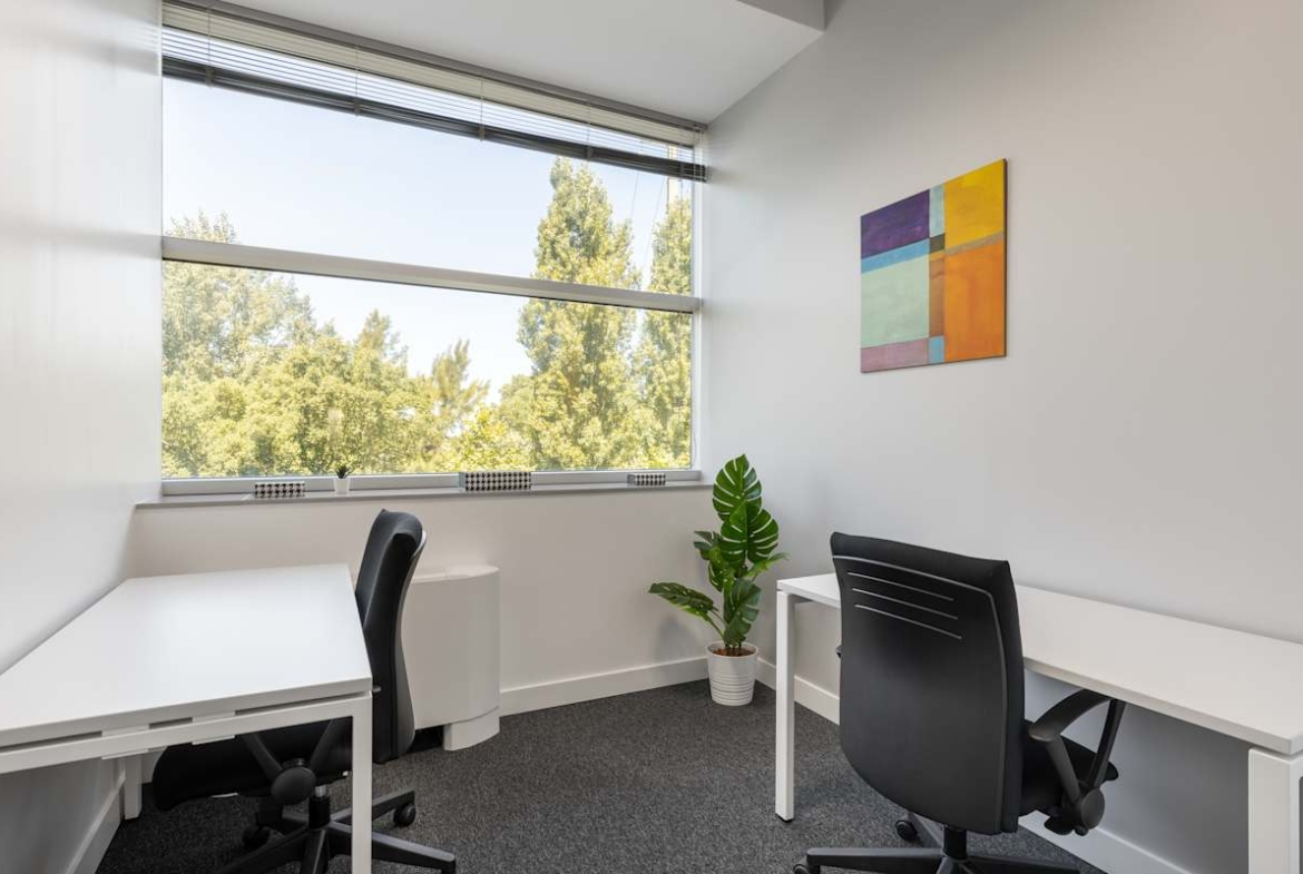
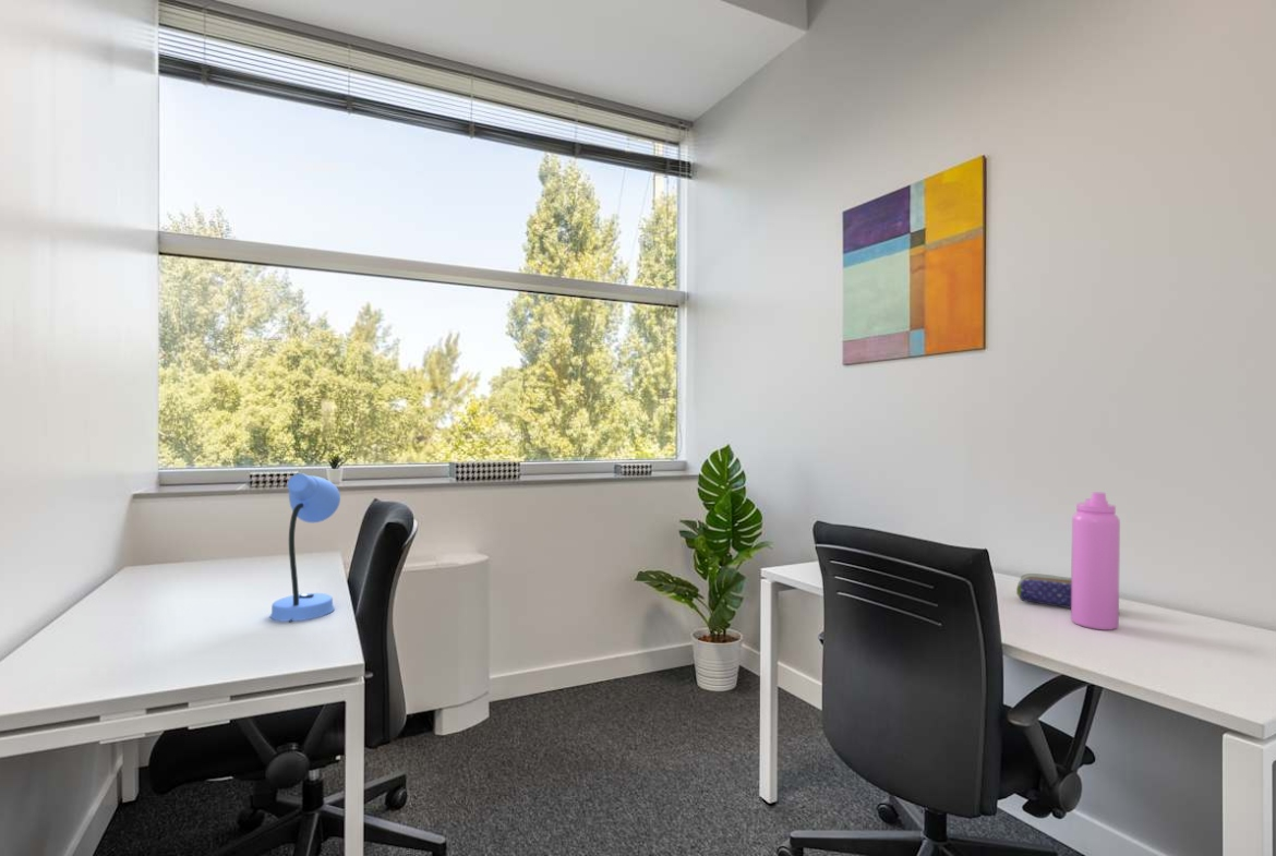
+ water bottle (1095, 557)
+ desk lamp (293, 540)
+ pencil case (1063, 591)
